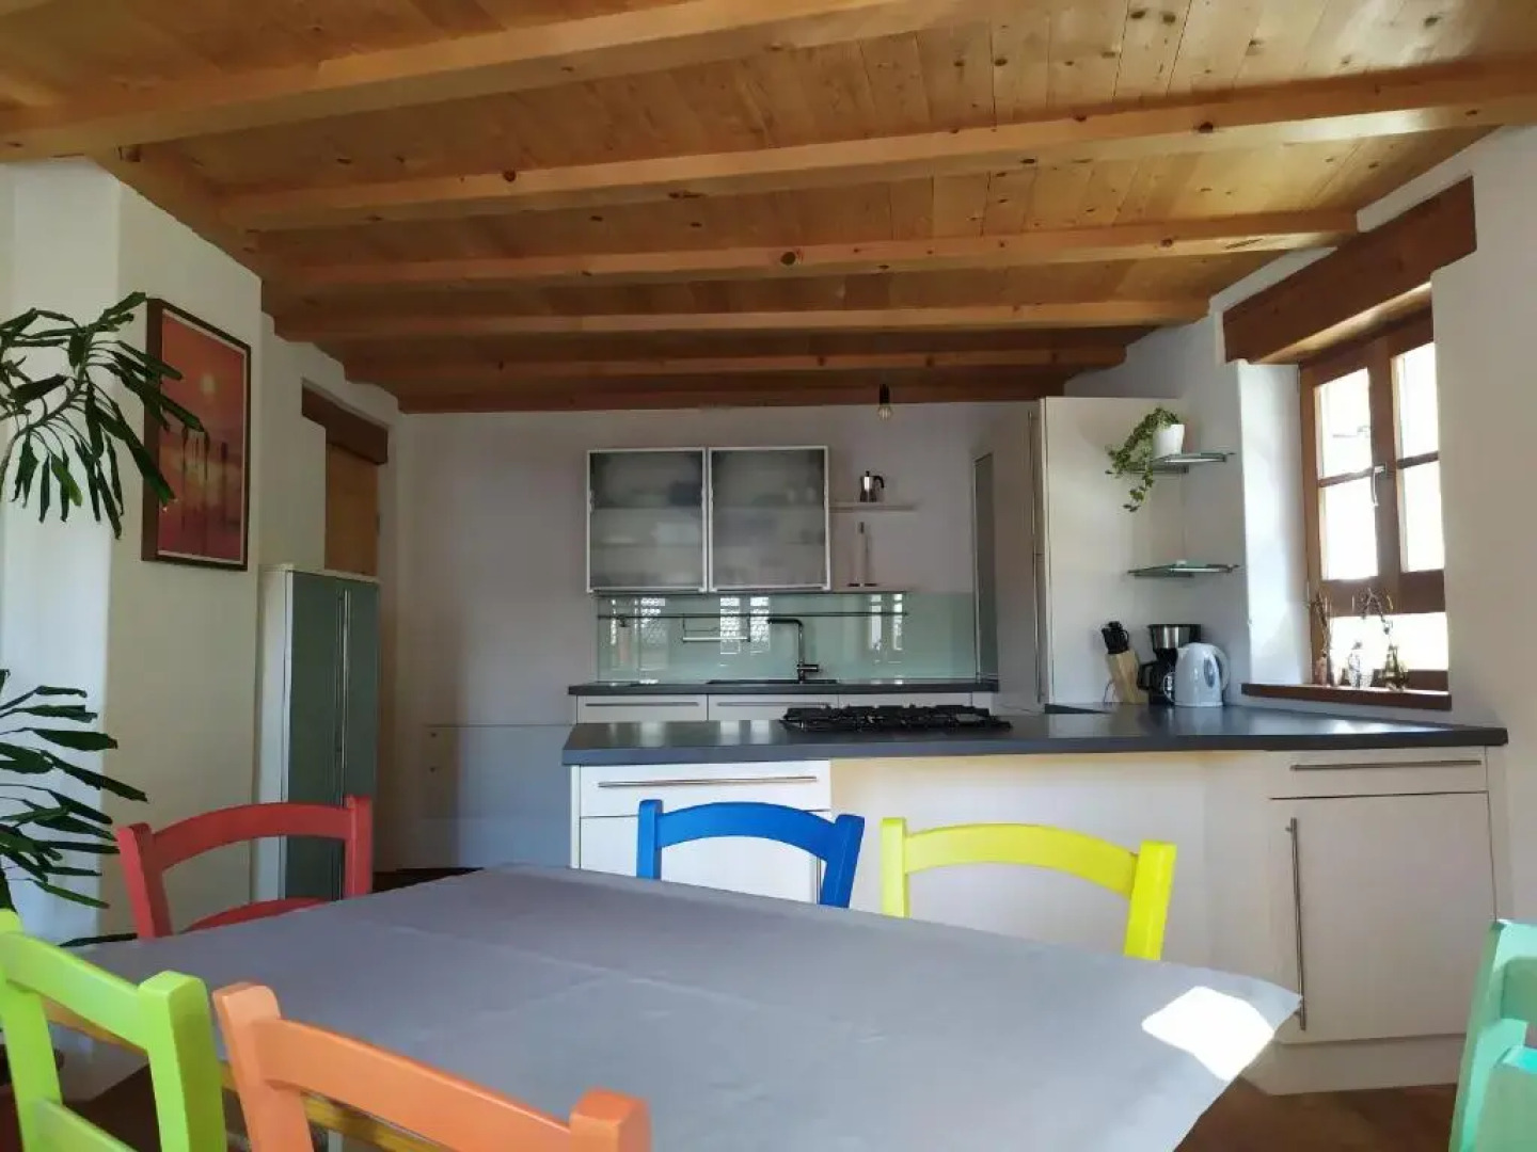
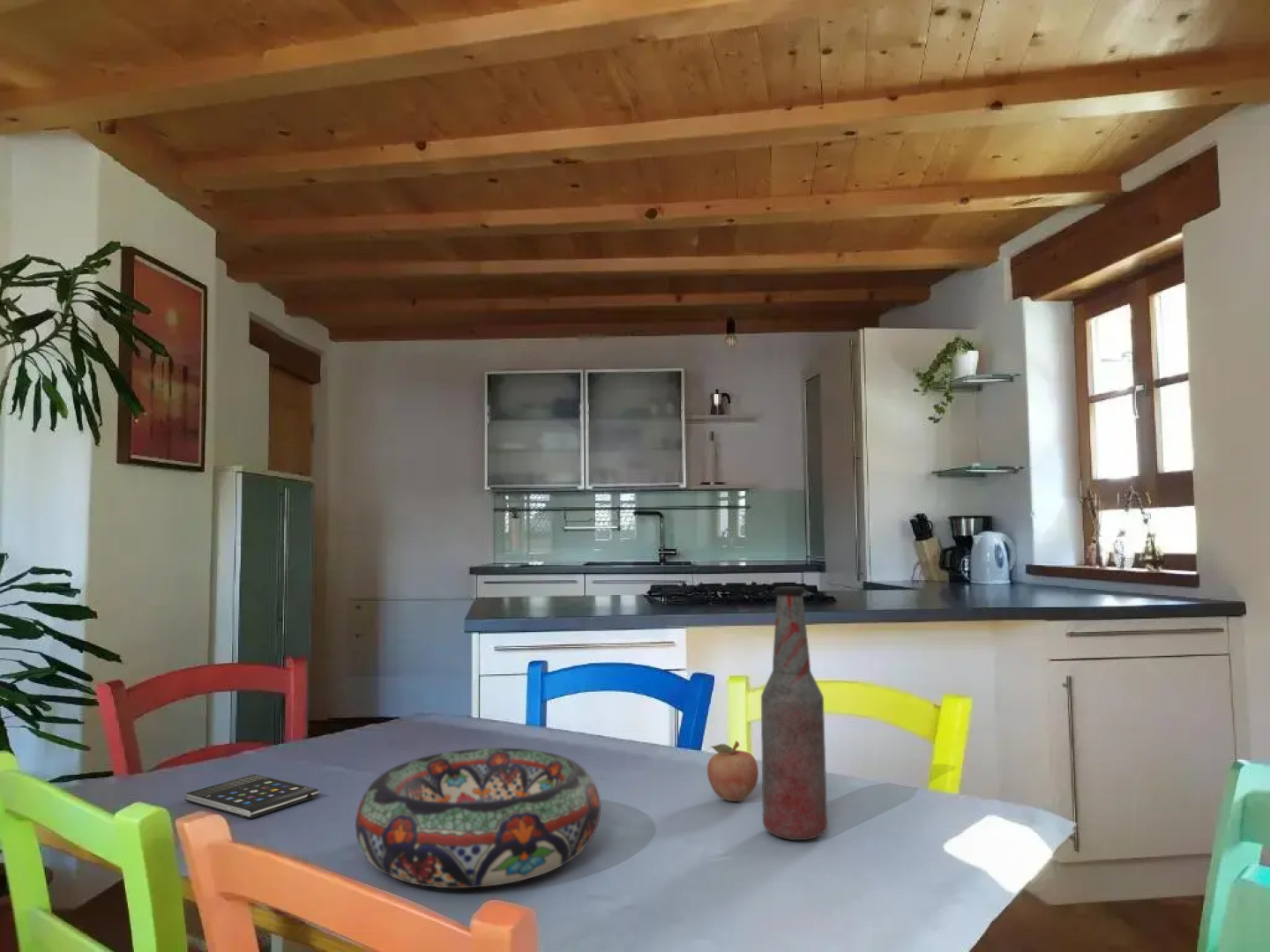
+ decorative bowl (481, 812)
+ bottle (792, 709)
+ smartphone (251, 794)
+ fruit (731, 770)
